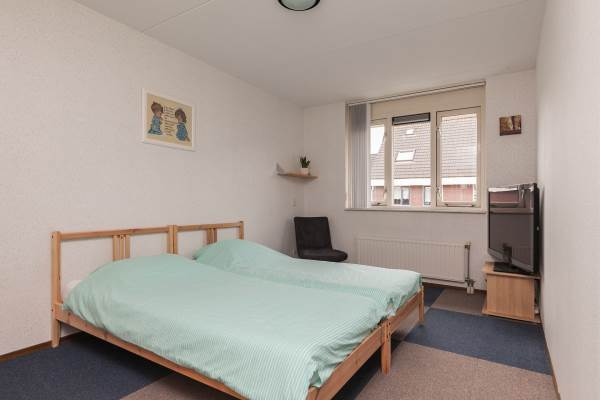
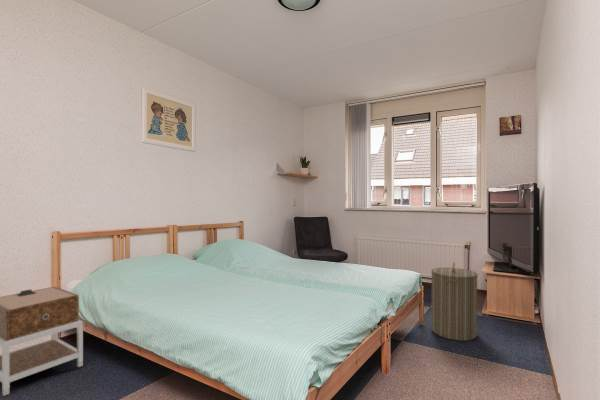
+ laundry hamper (453, 297)
+ nightstand (33, 331)
